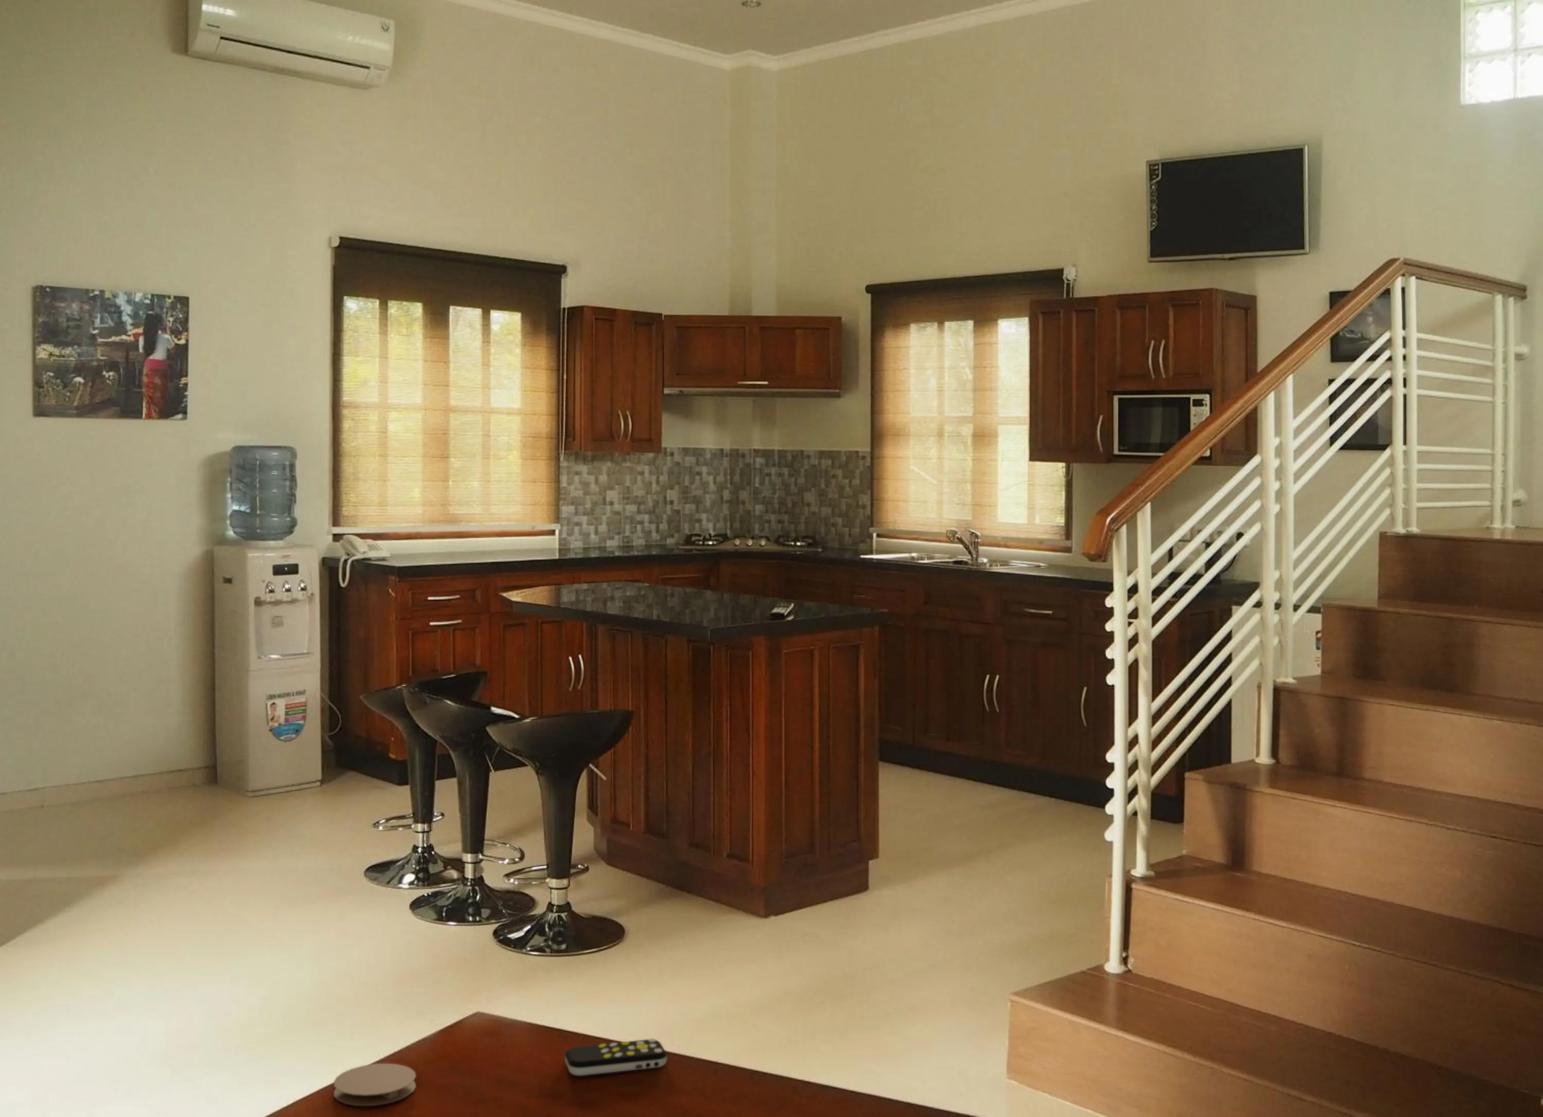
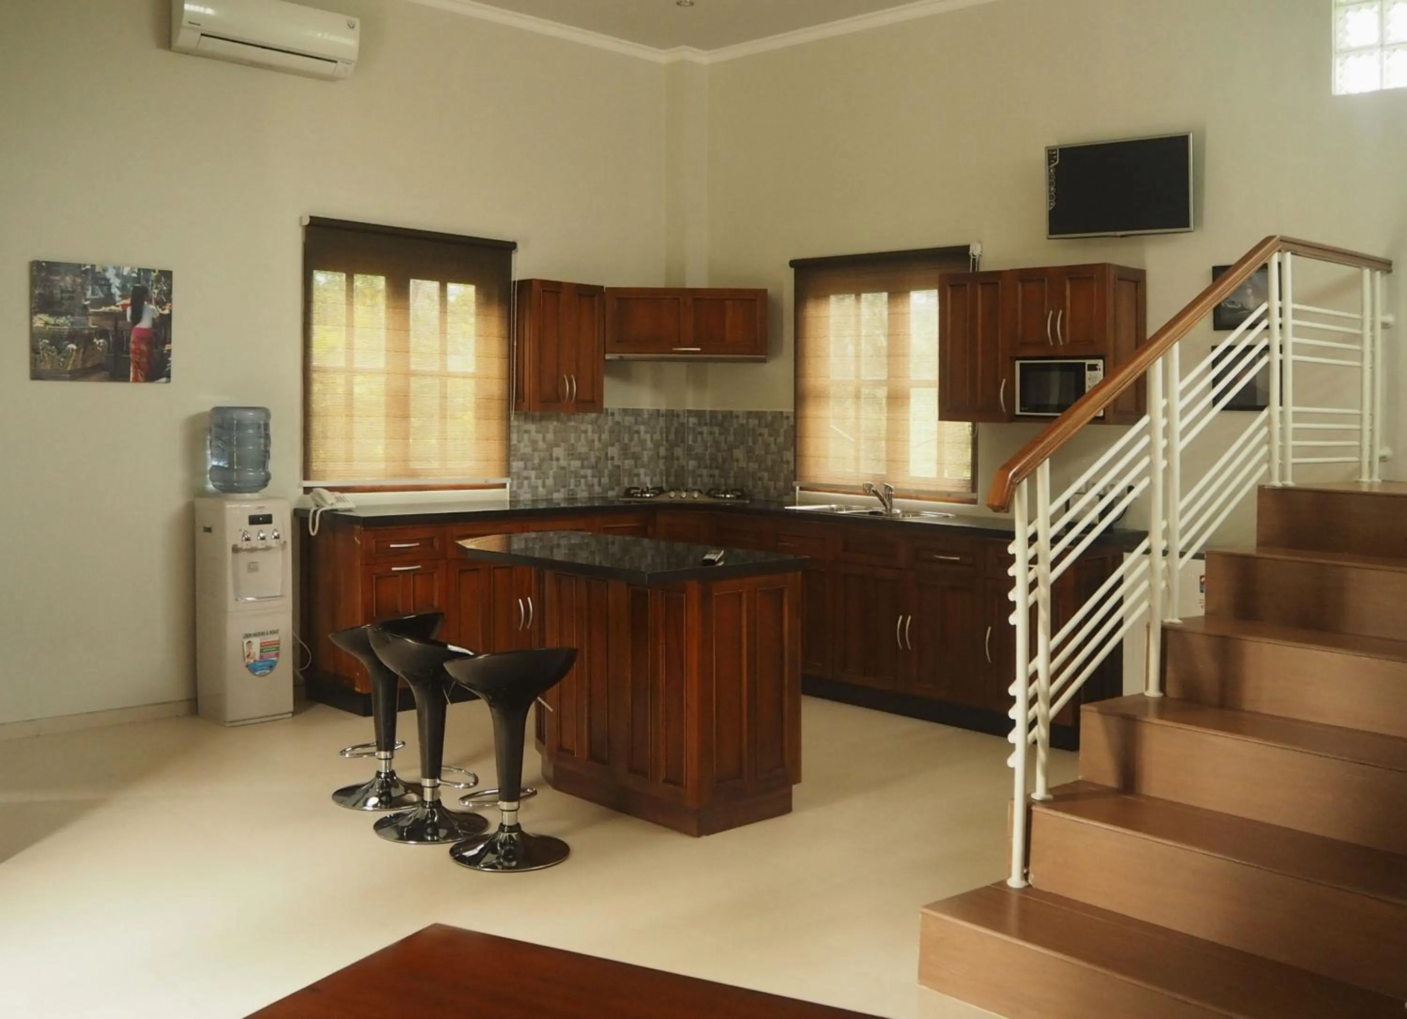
- coaster (375, 1083)
- remote control (616, 1056)
